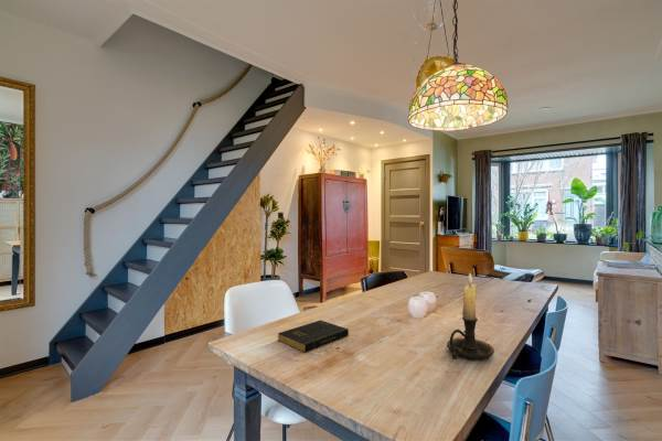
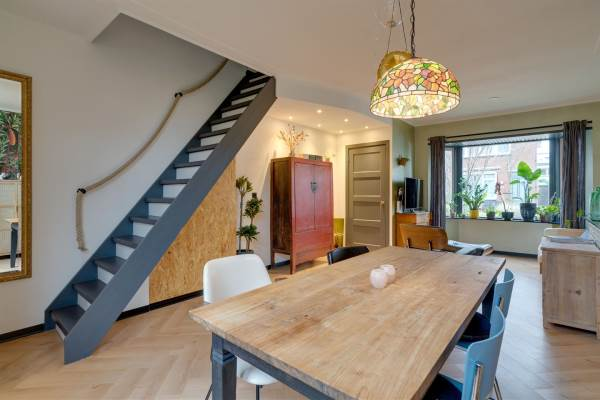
- candle holder (466, 313)
- book (314, 333)
